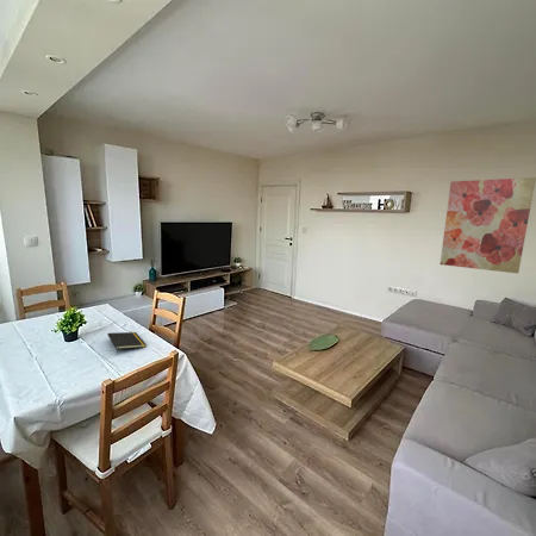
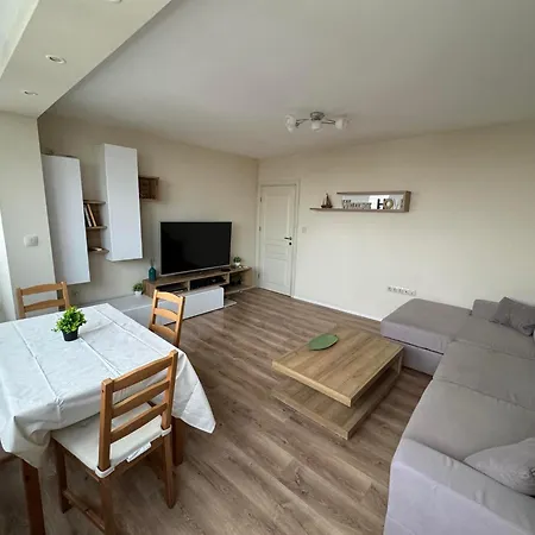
- wall art (482, 225)
- notepad (126, 339)
